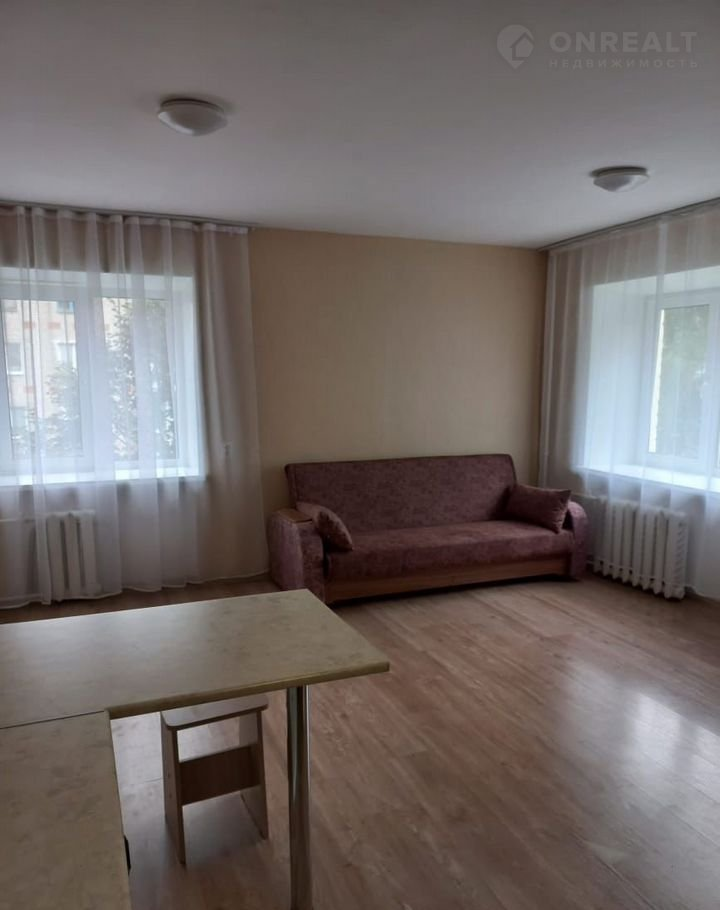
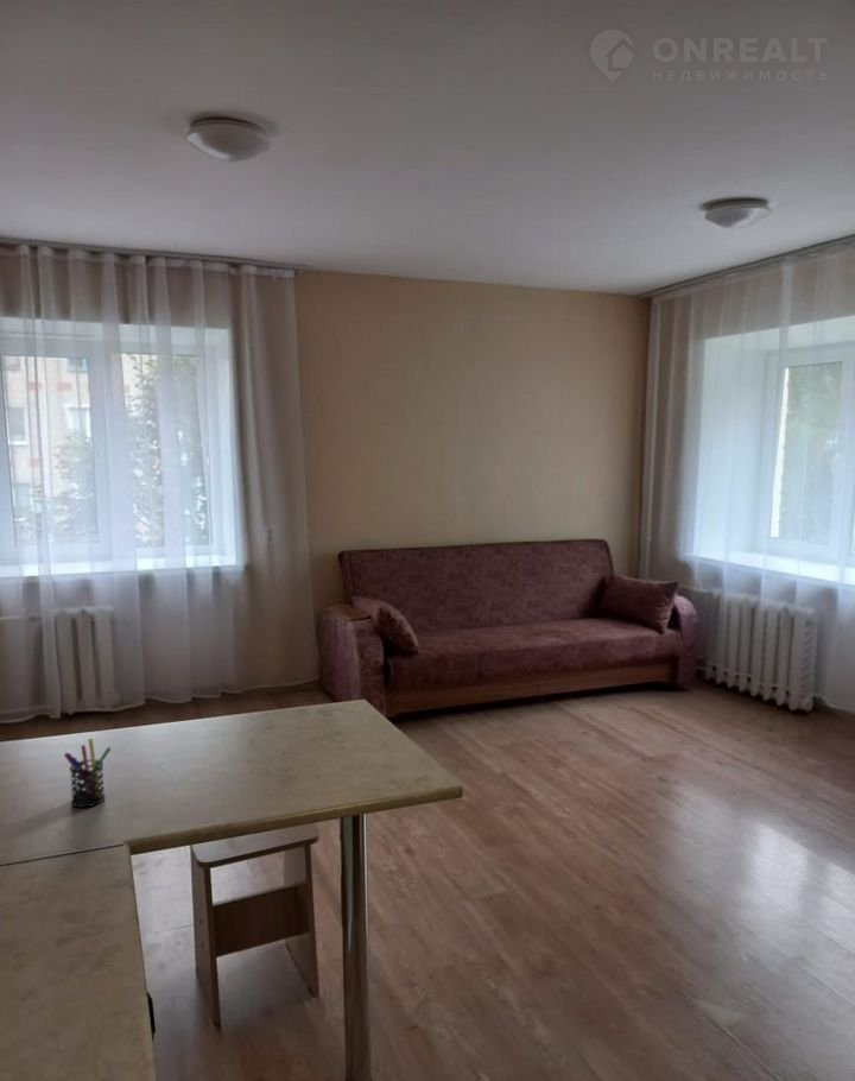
+ pen holder (90, 770)
